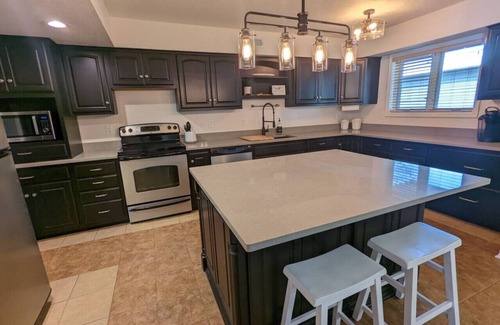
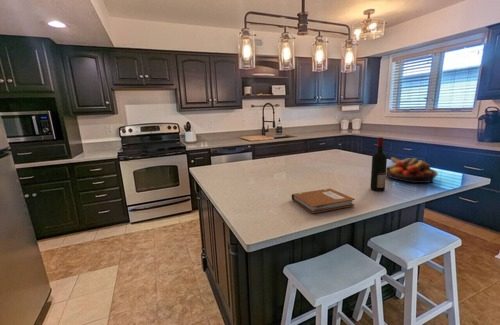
+ fruit bowl (409, 168)
+ notebook (322, 199)
+ alcohol (379, 163)
